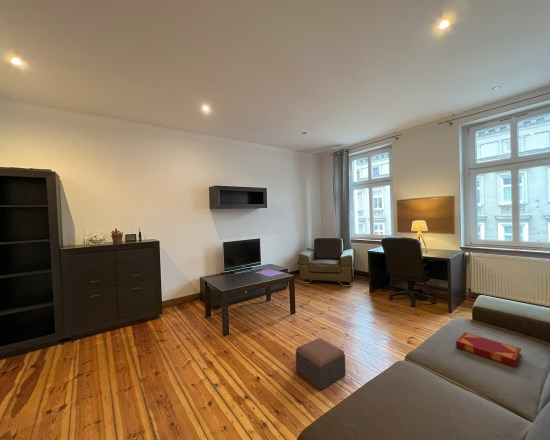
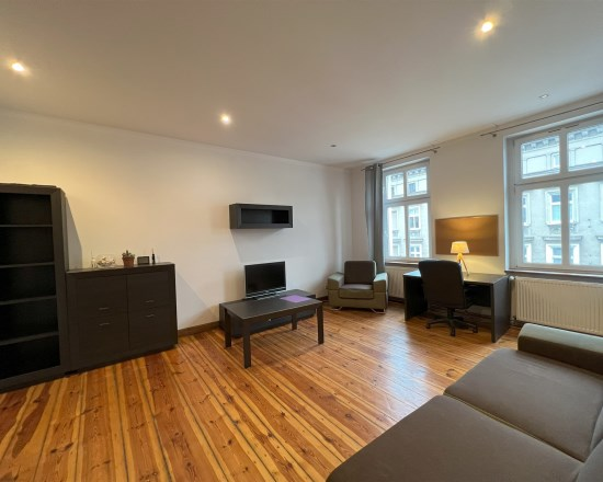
- footstool (320, 360)
- hardback book (487, 347)
